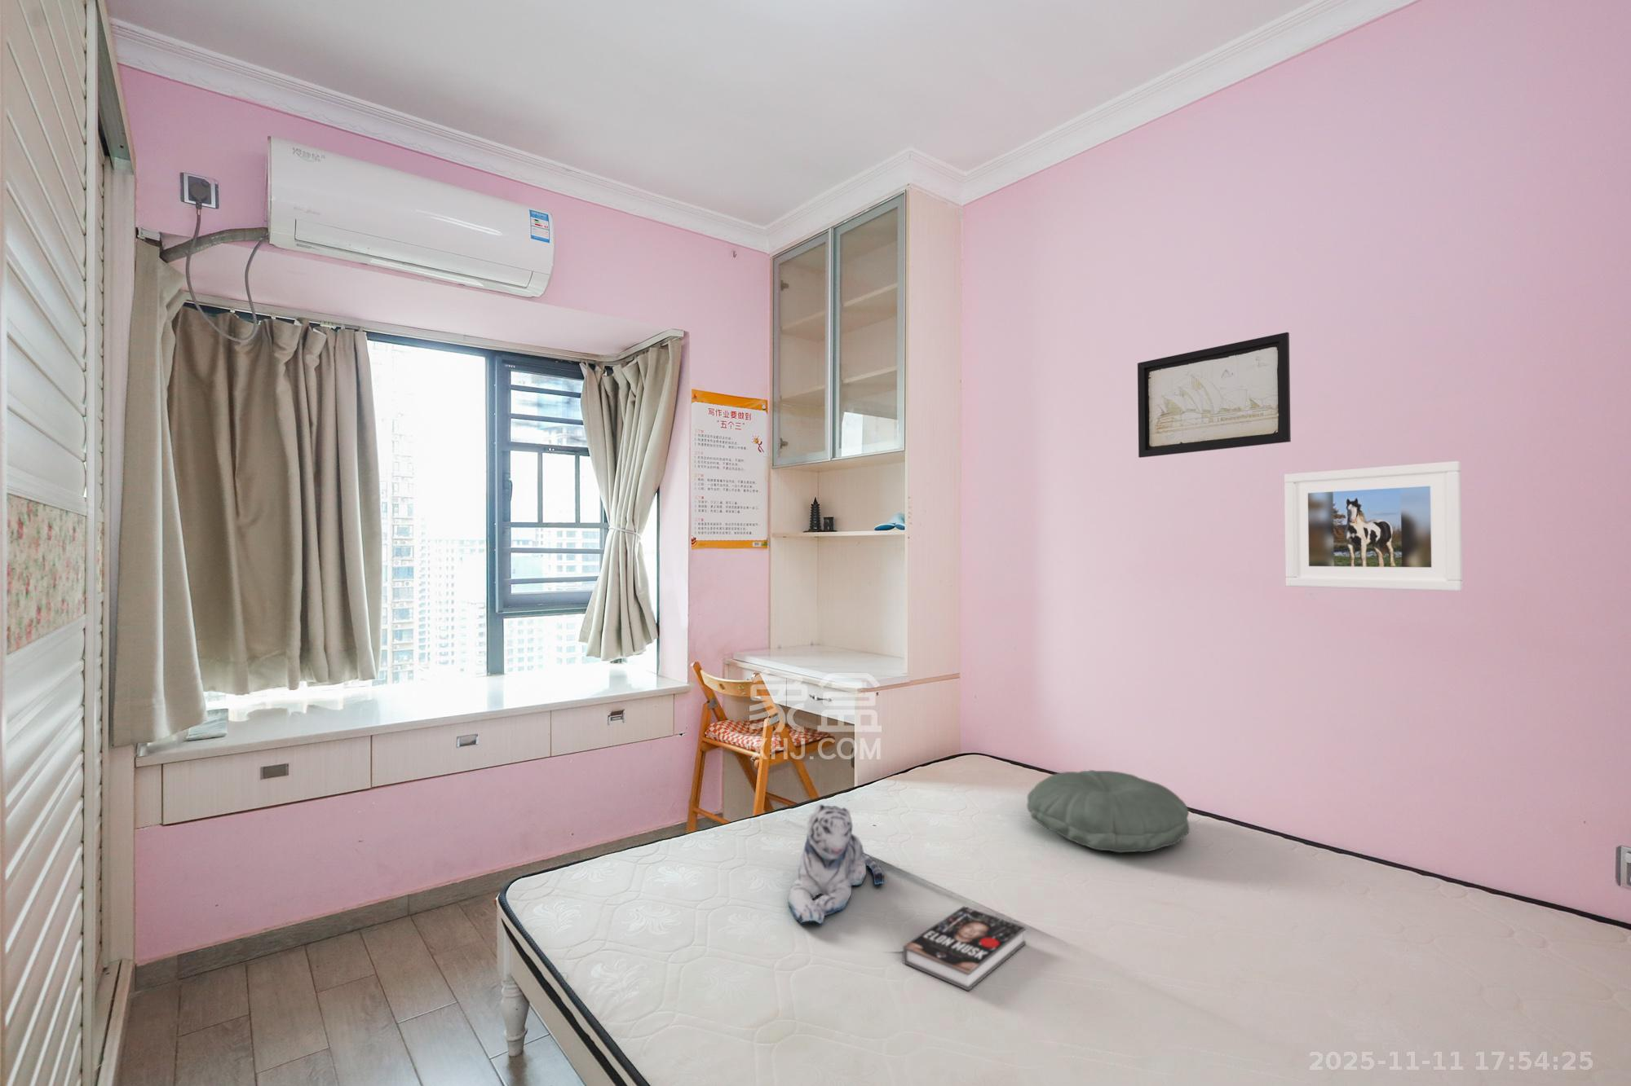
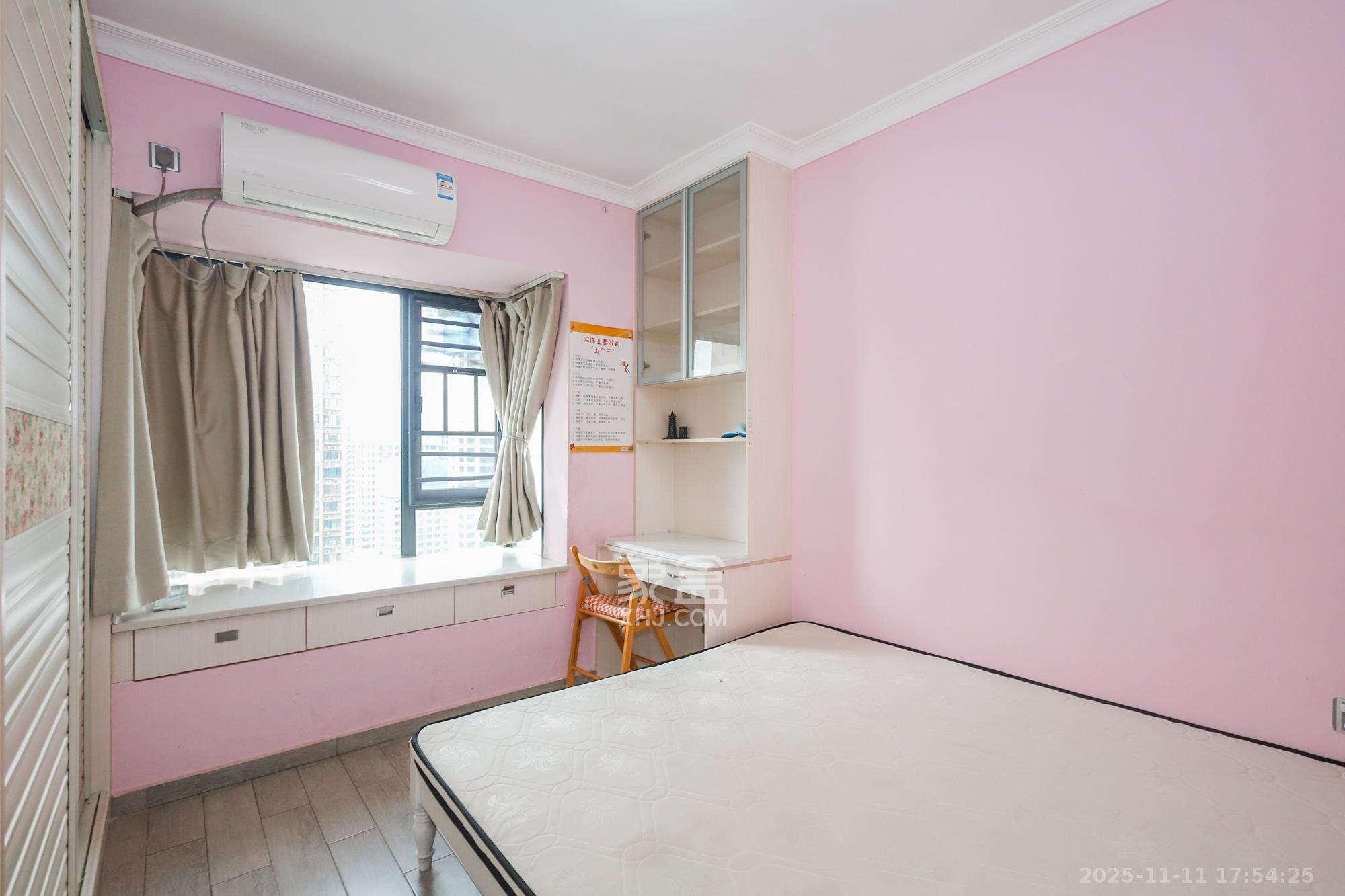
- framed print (1367, 528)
- plush toy (838, 846)
- pillow (1108, 806)
- wall art (1208, 399)
- book (965, 944)
